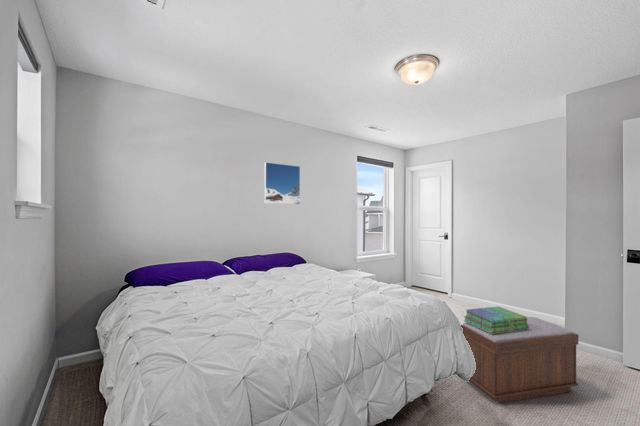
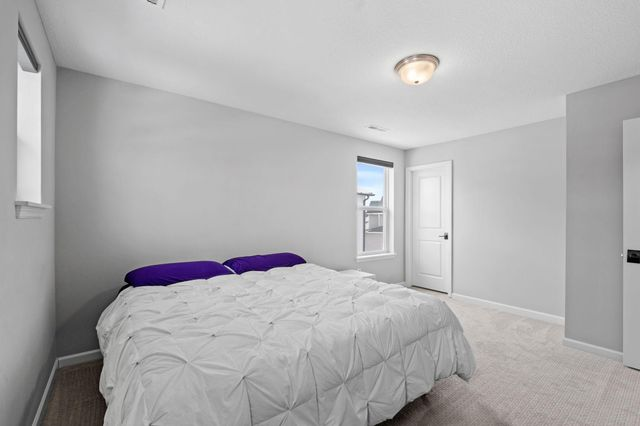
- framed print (282, 184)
- stack of books (495, 318)
- bench (516, 355)
